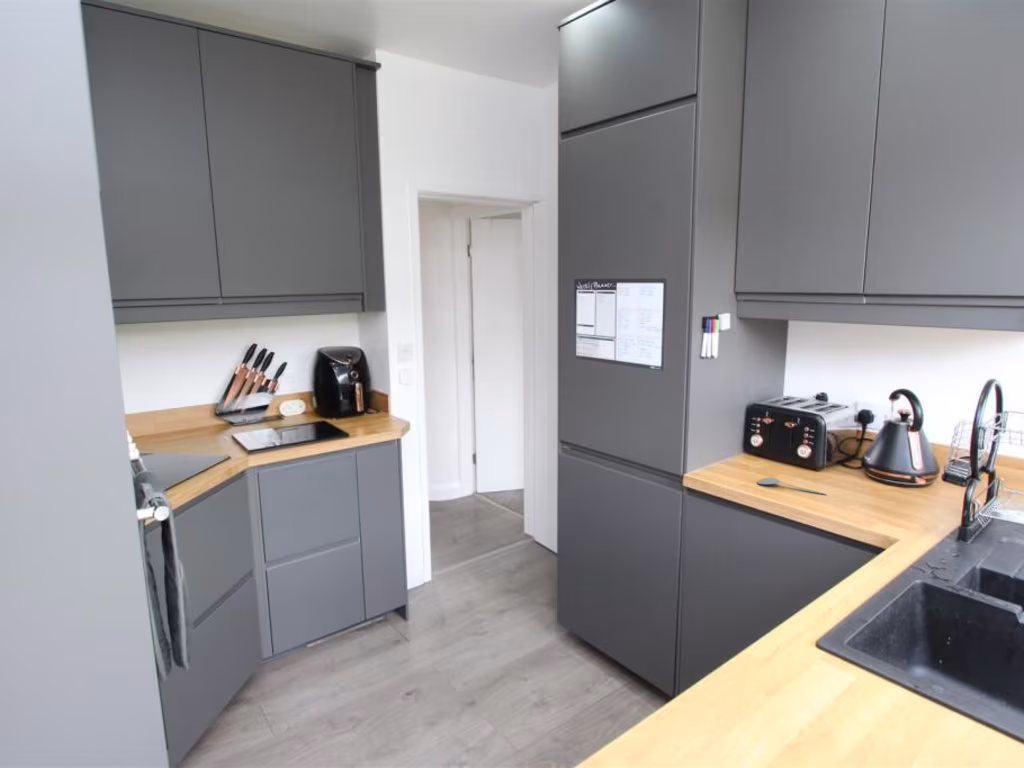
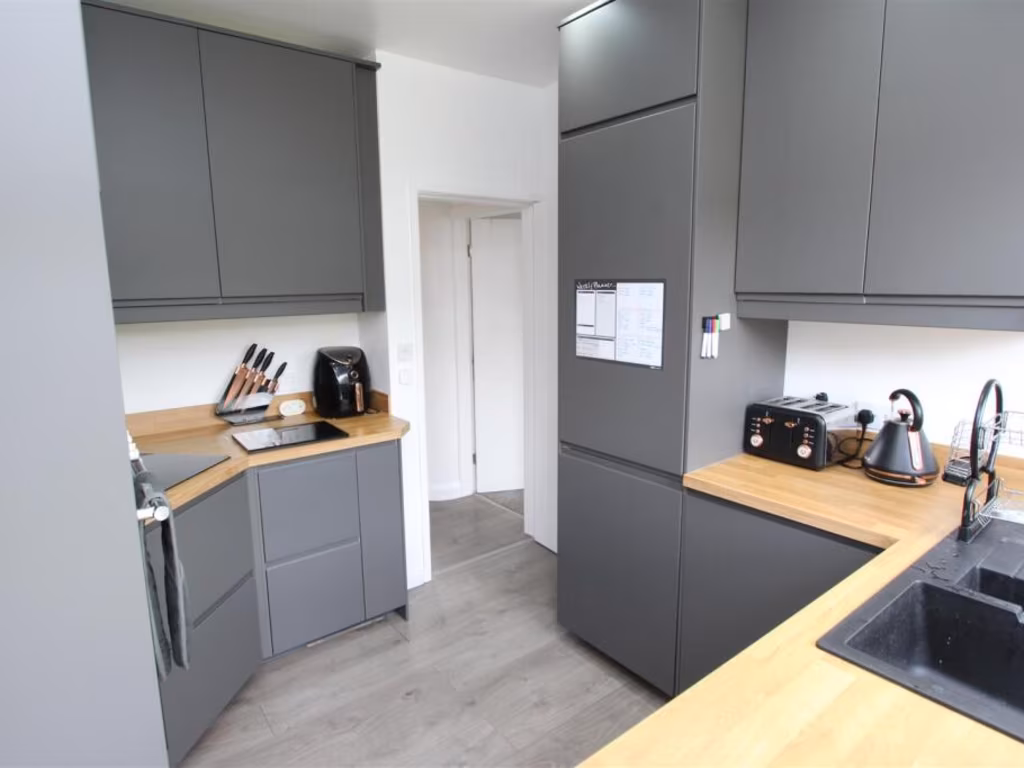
- spoon (790, 485)
